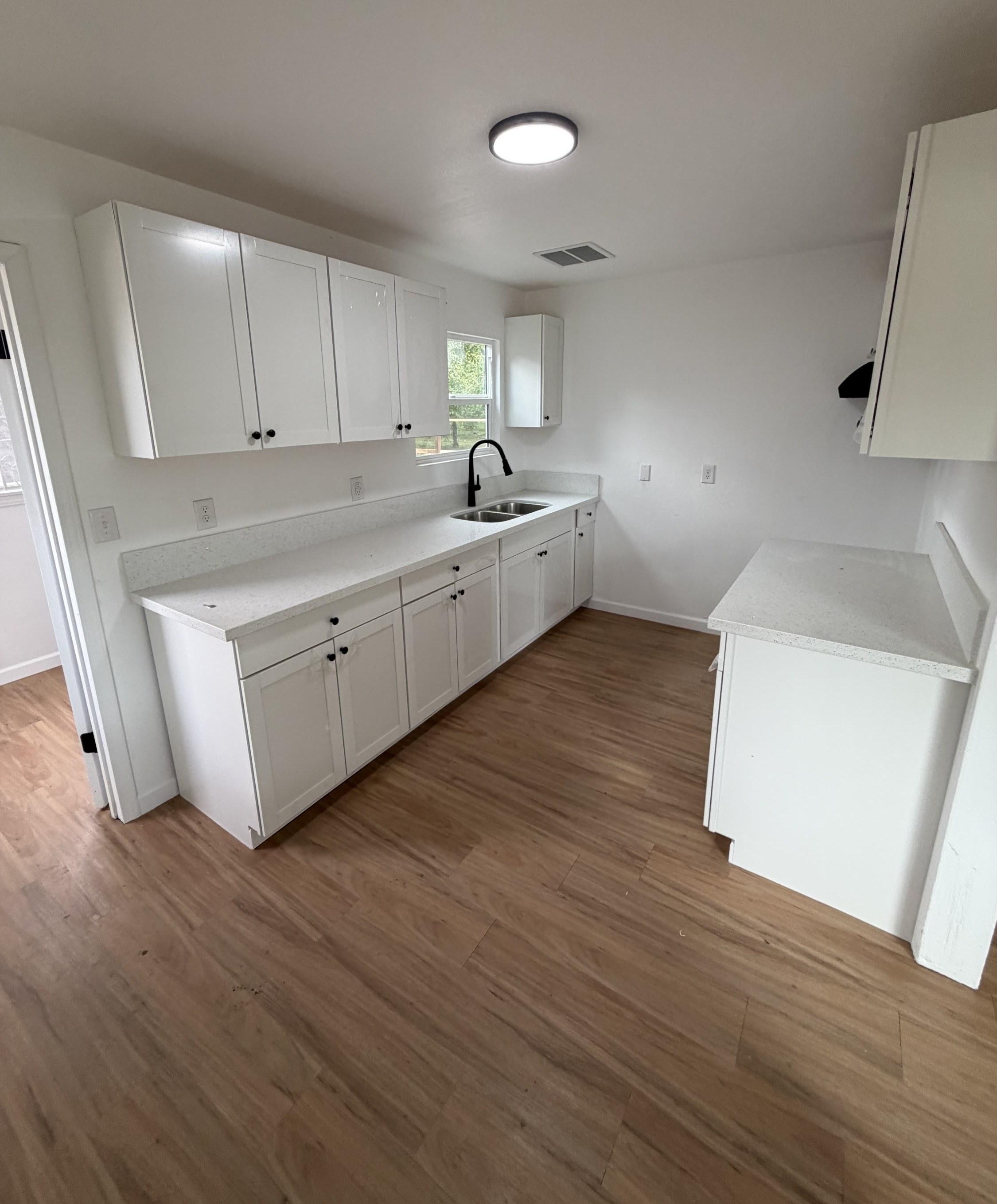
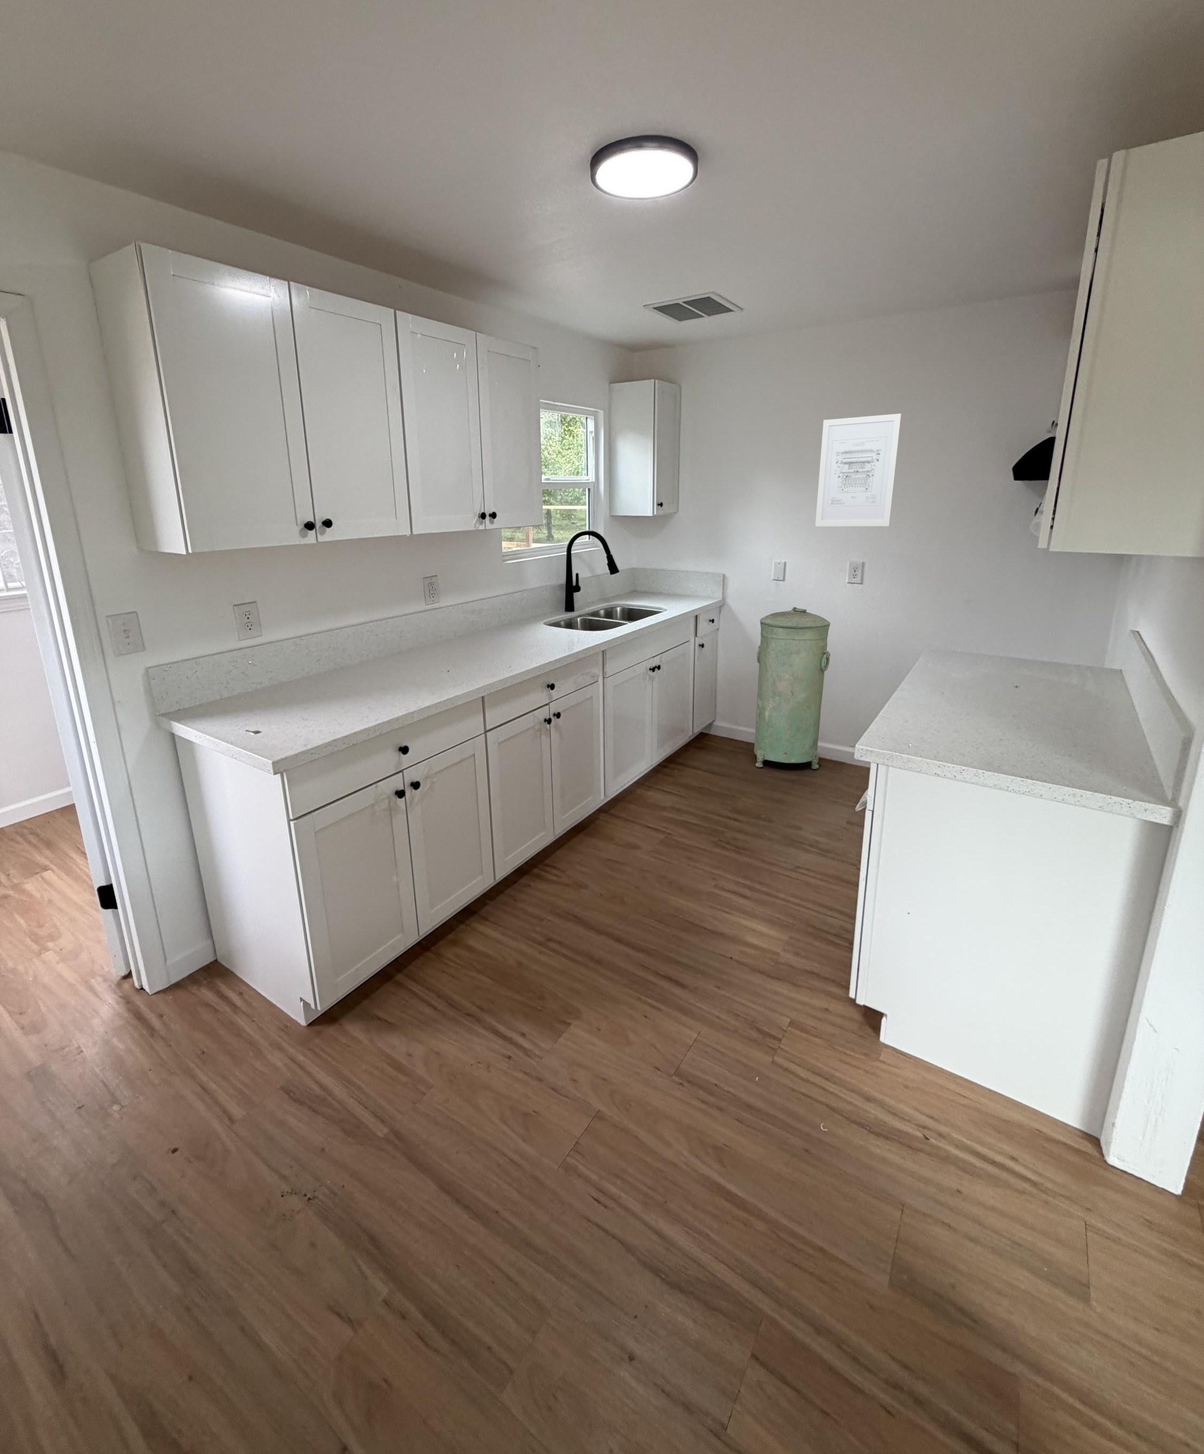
+ wall art (856, 472)
+ trash can (790, 687)
